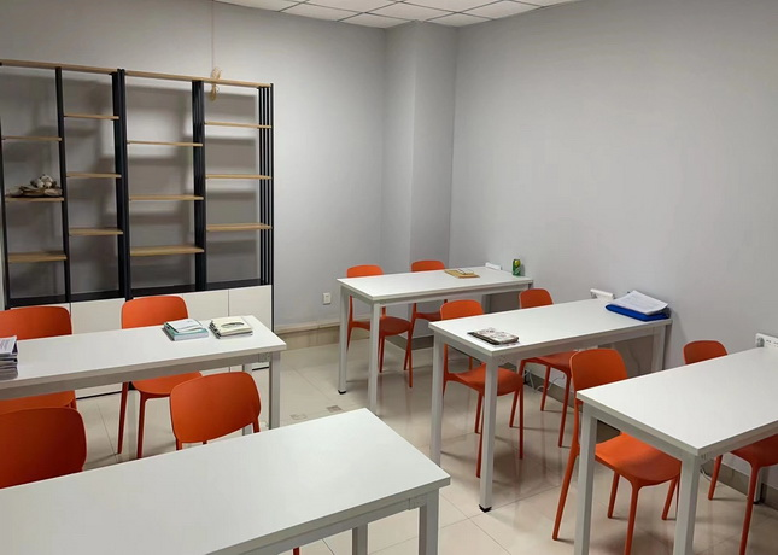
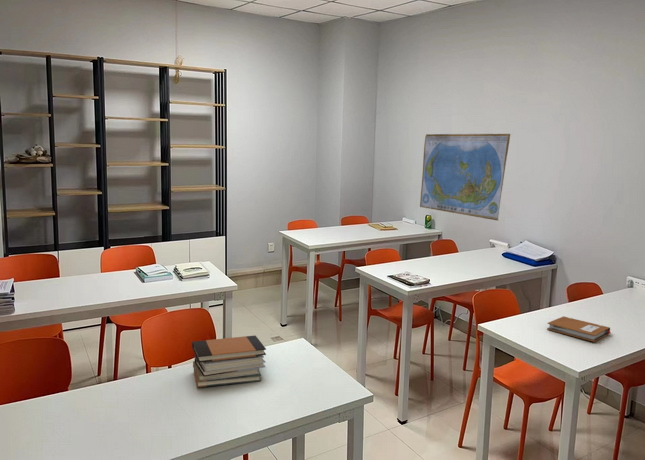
+ book stack (228, 360)
+ world map (460, 174)
+ notebook (579, 328)
